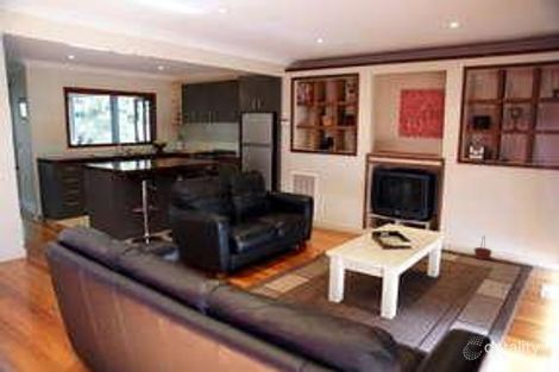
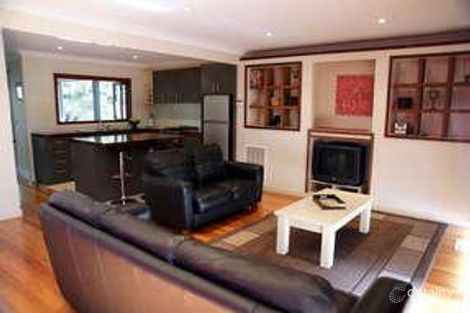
- basket (482, 247)
